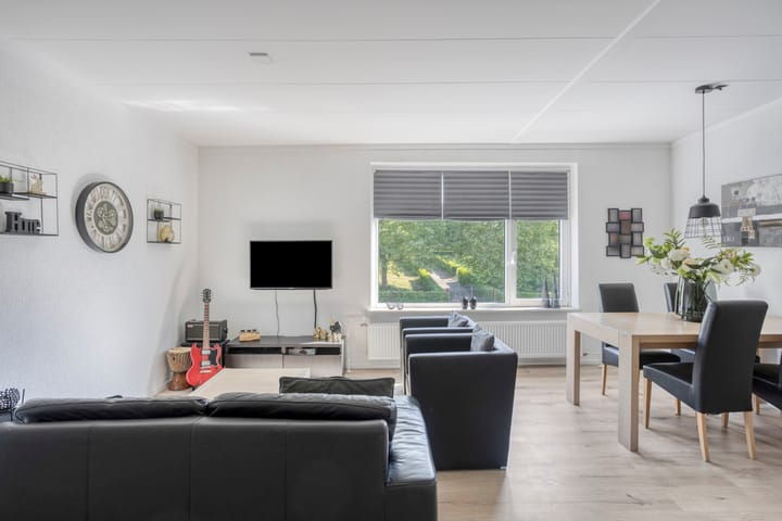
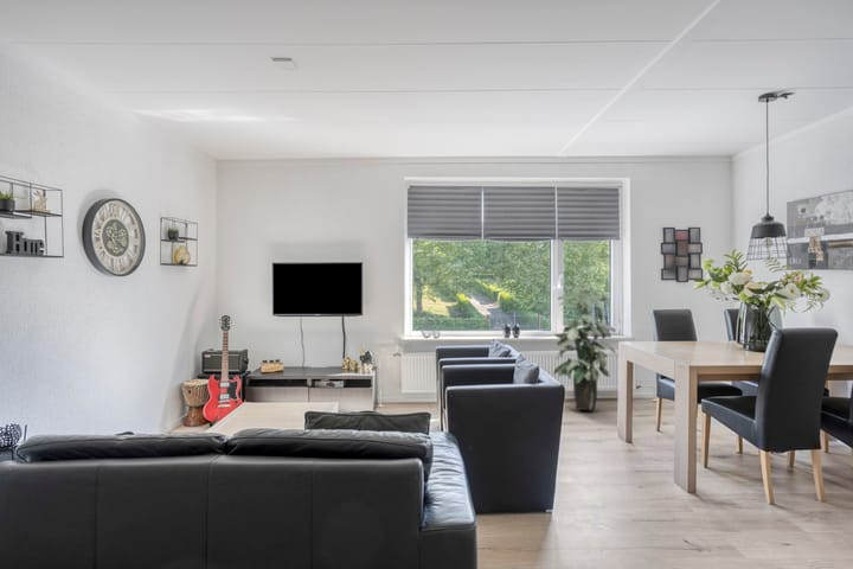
+ indoor plant (582, 347)
